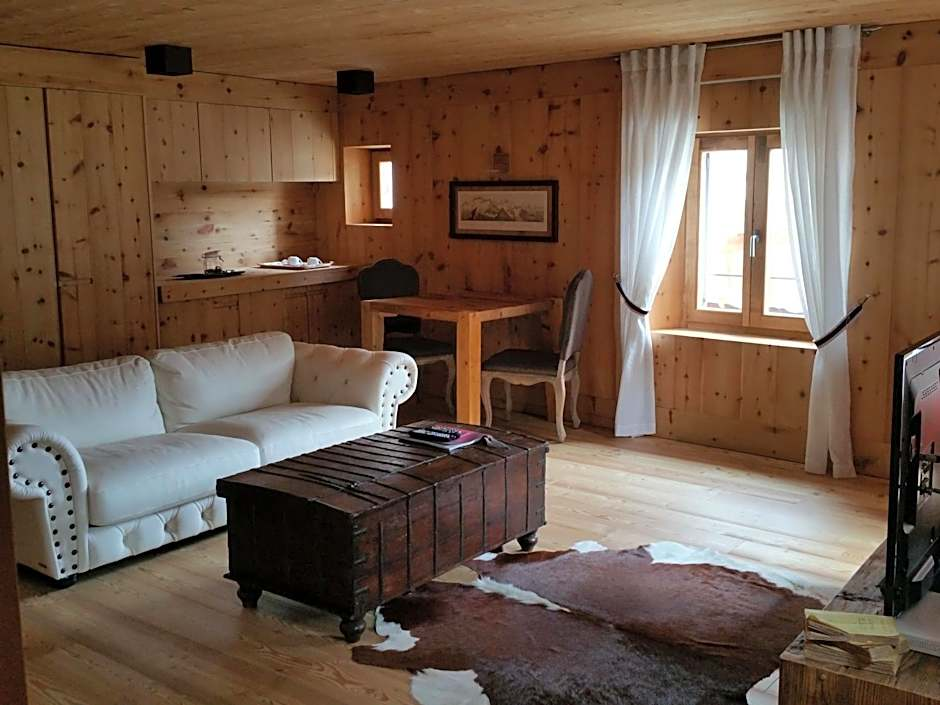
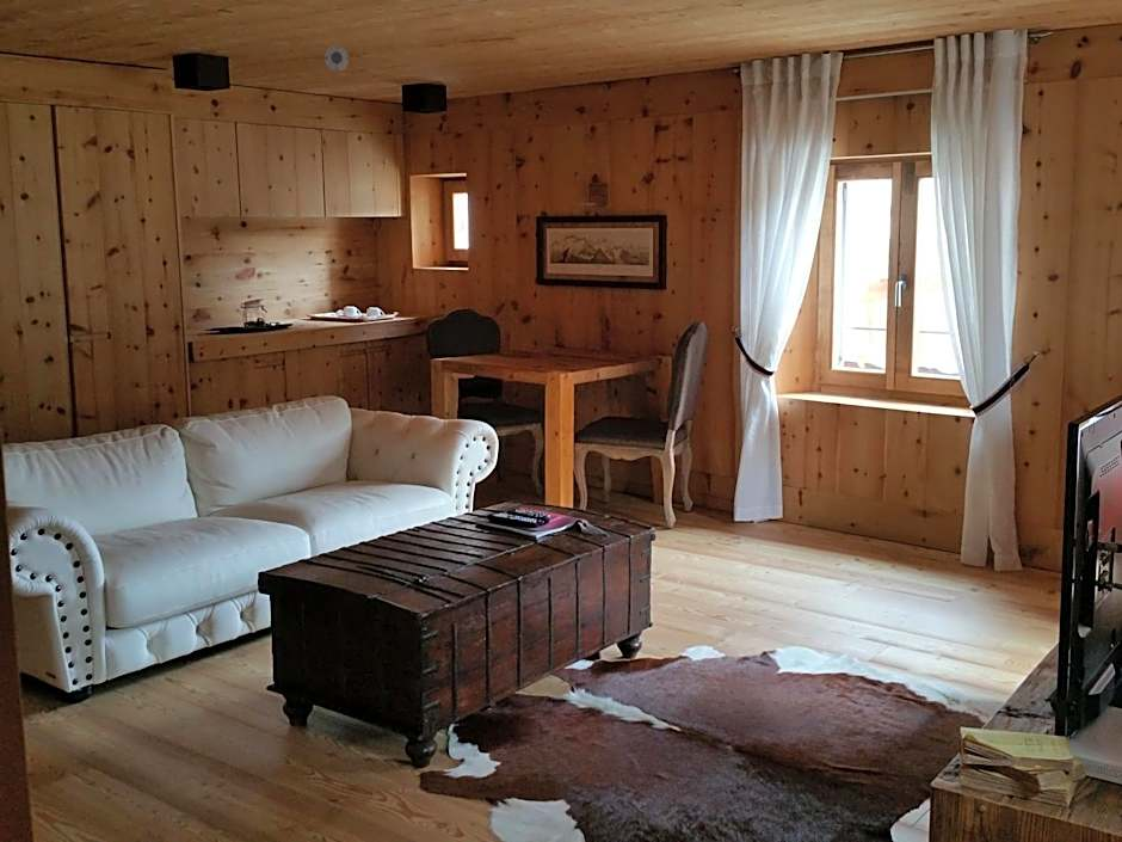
+ smoke detector (335, 57)
